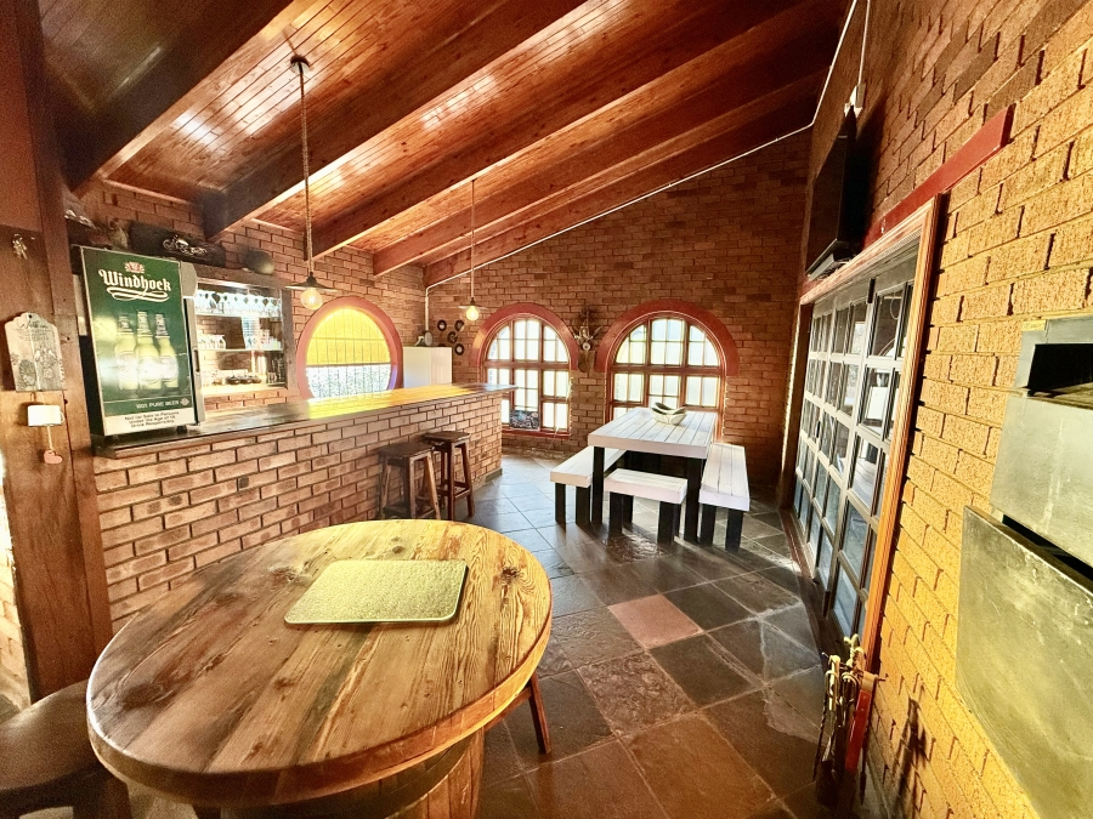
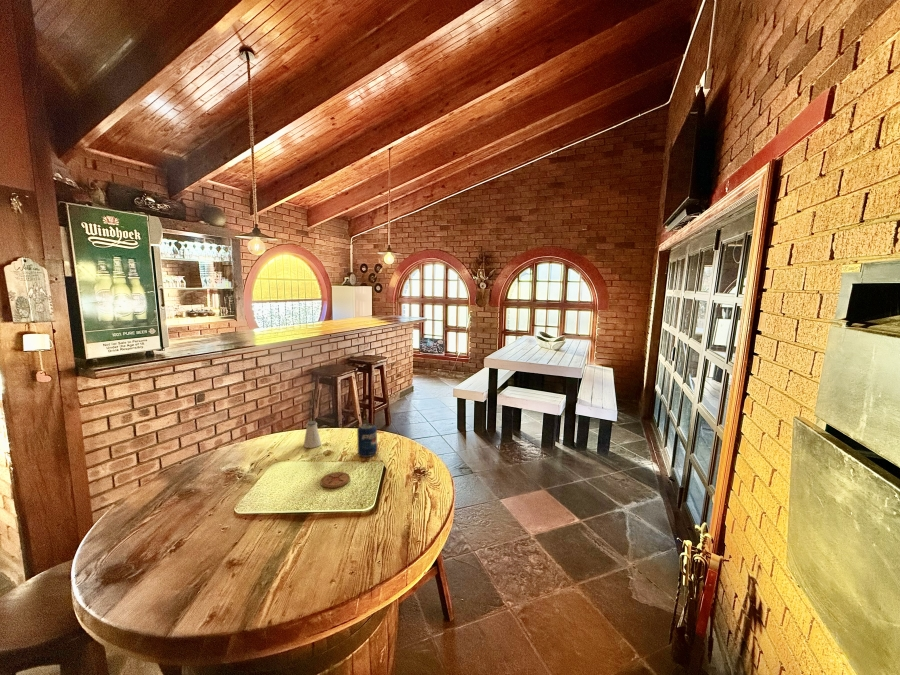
+ beverage can (367, 439)
+ coaster (335, 479)
+ saltshaker (312, 433)
